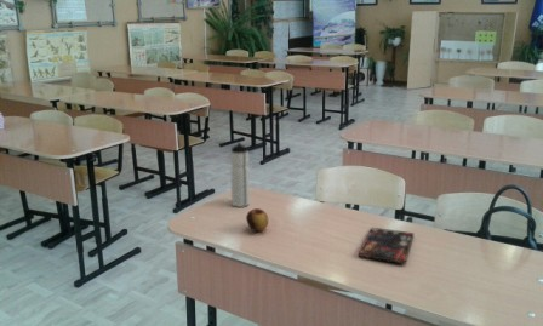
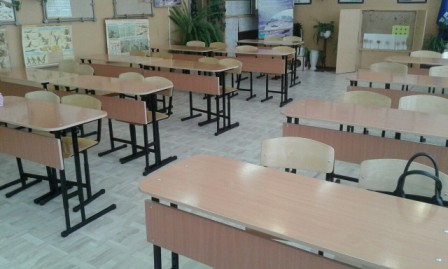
- apple (257, 219)
- water bottle (239, 173)
- book (387, 244)
